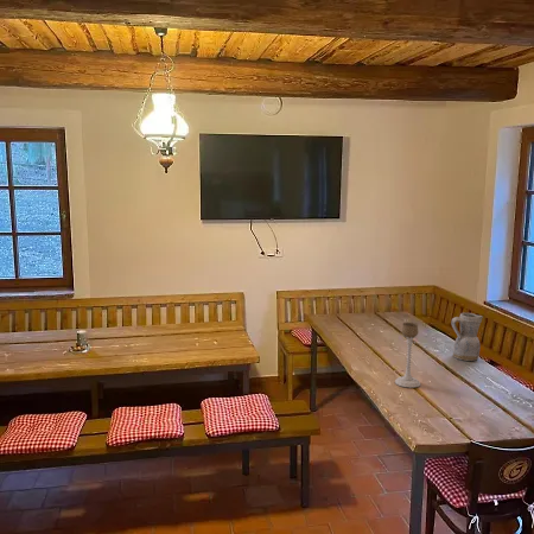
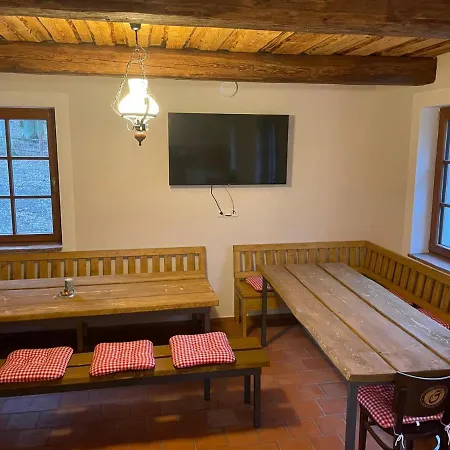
- ceramic pitcher (464, 336)
- candle holder (408, 354)
